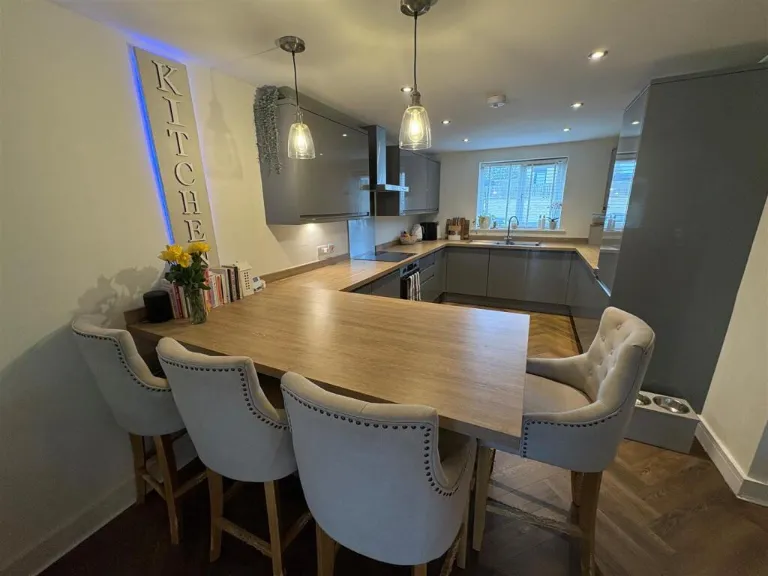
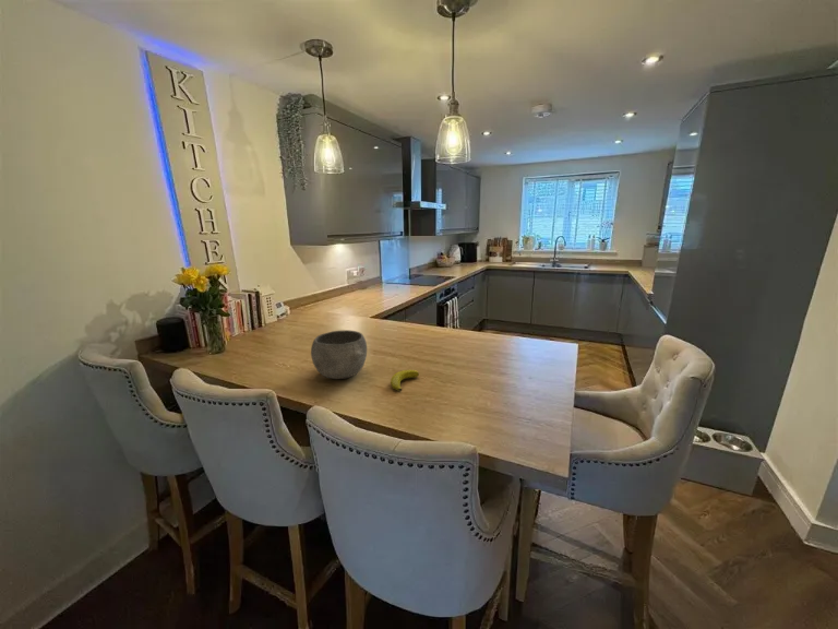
+ bowl (339, 355)
+ banana (403, 378)
